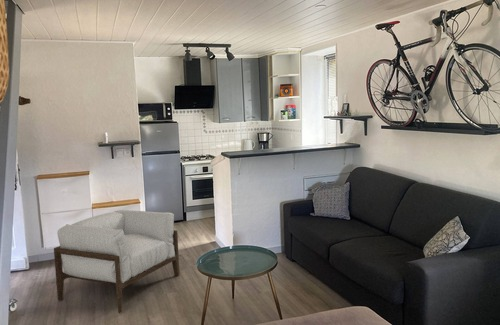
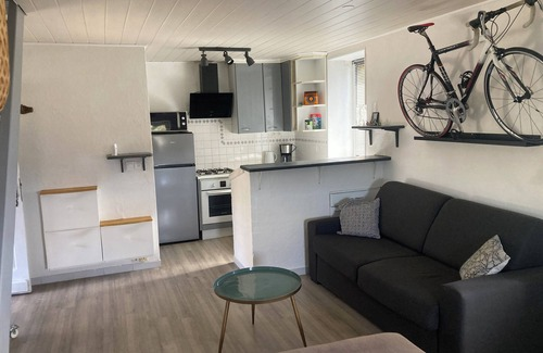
- armchair (120, 252)
